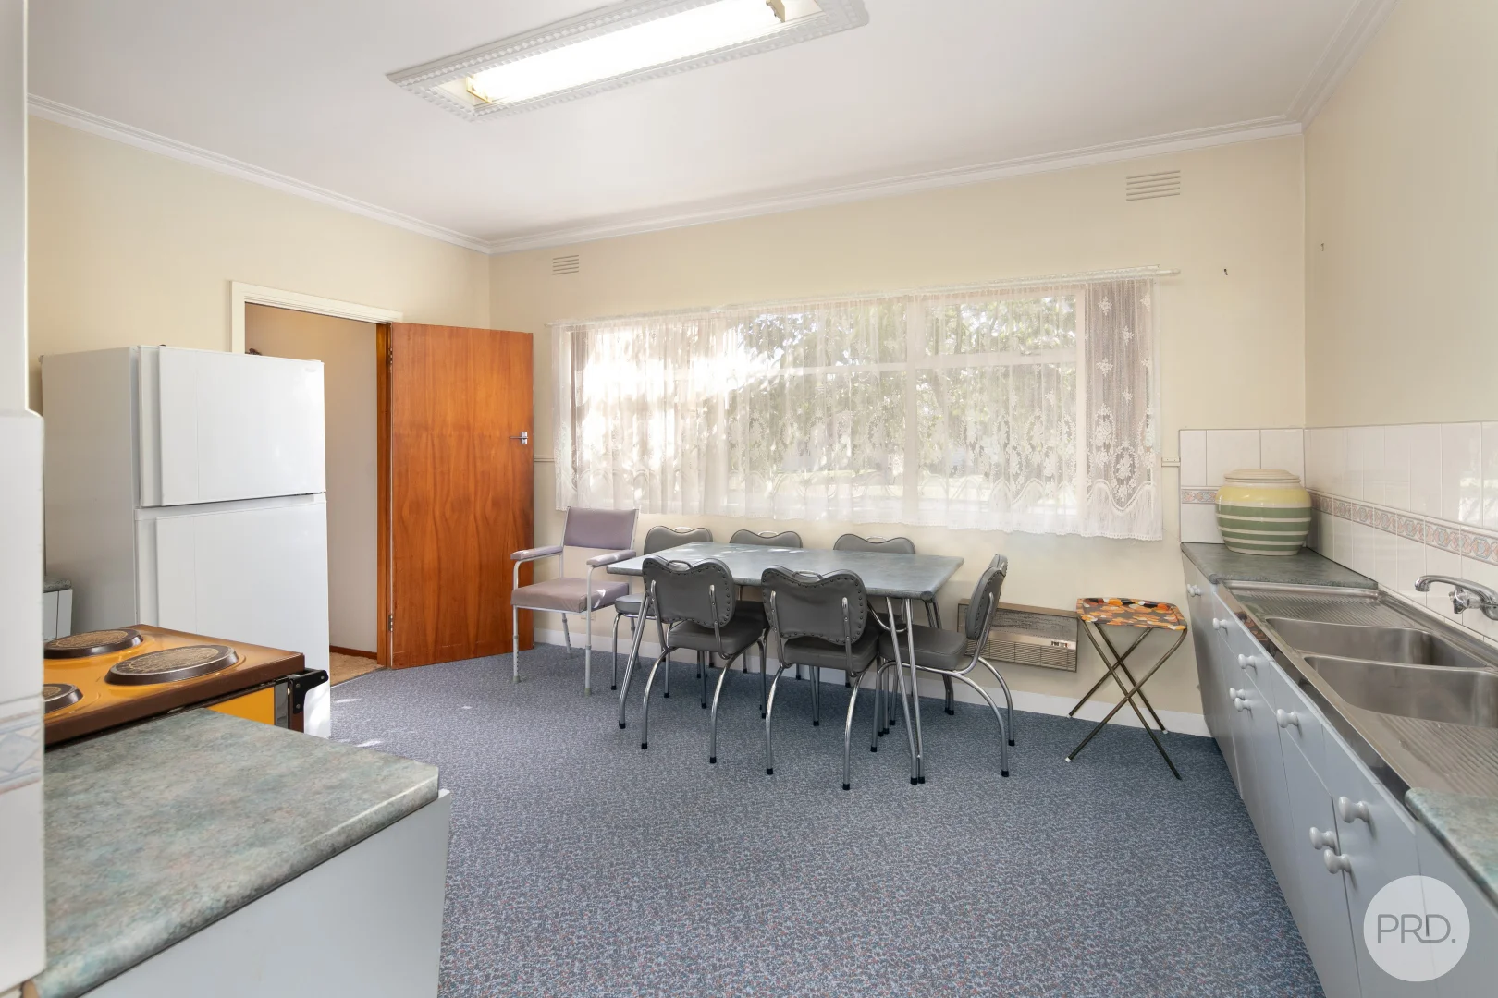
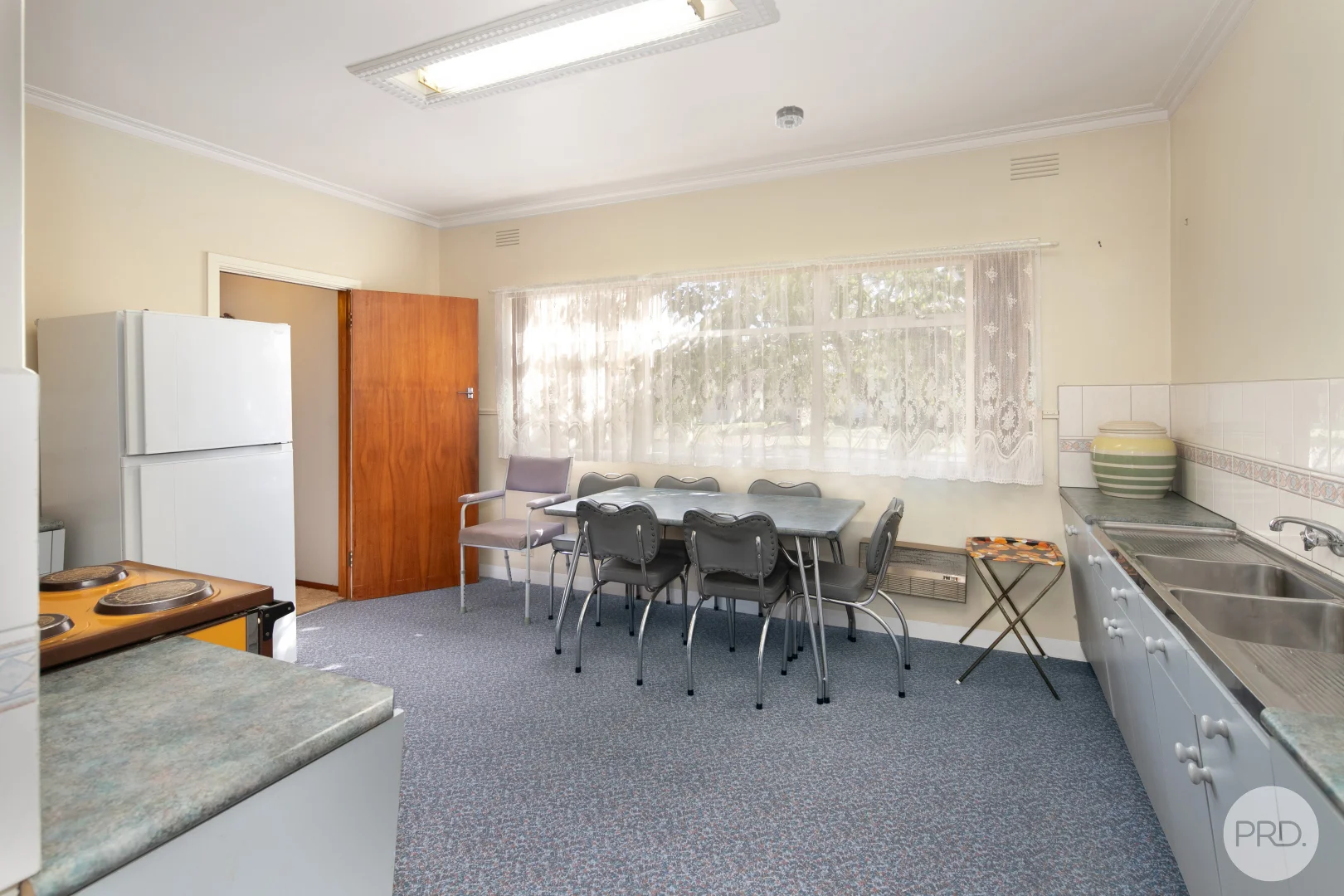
+ smoke detector (789, 116)
